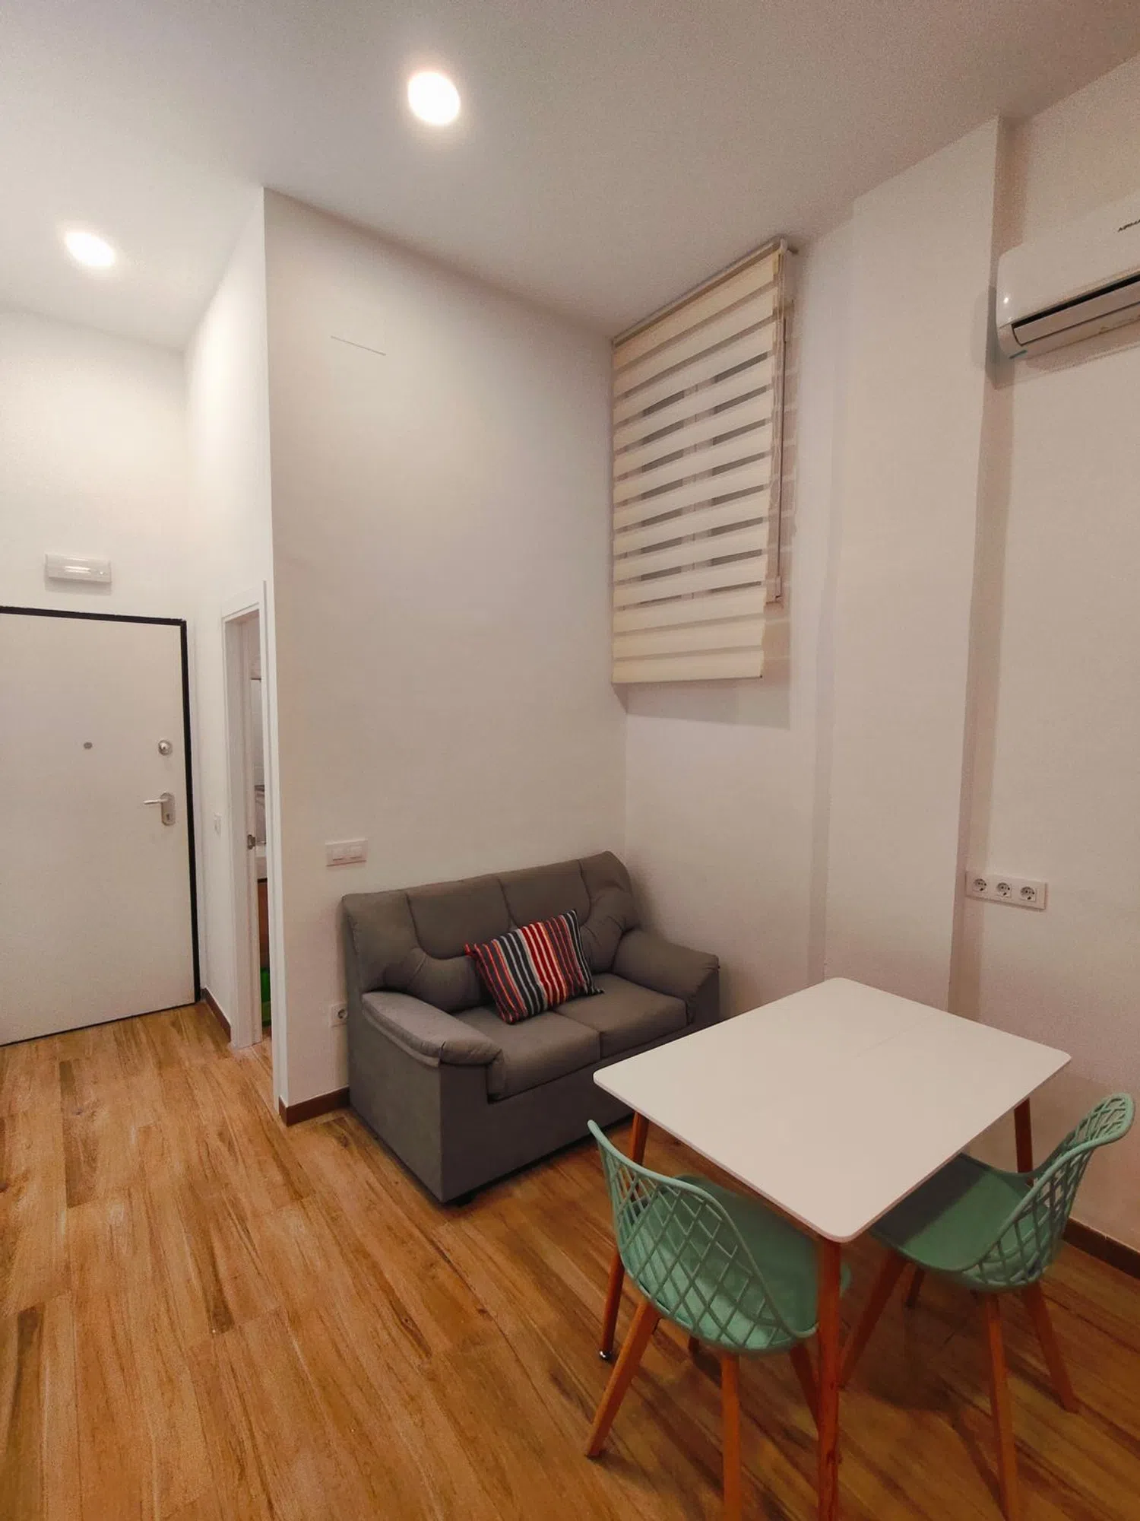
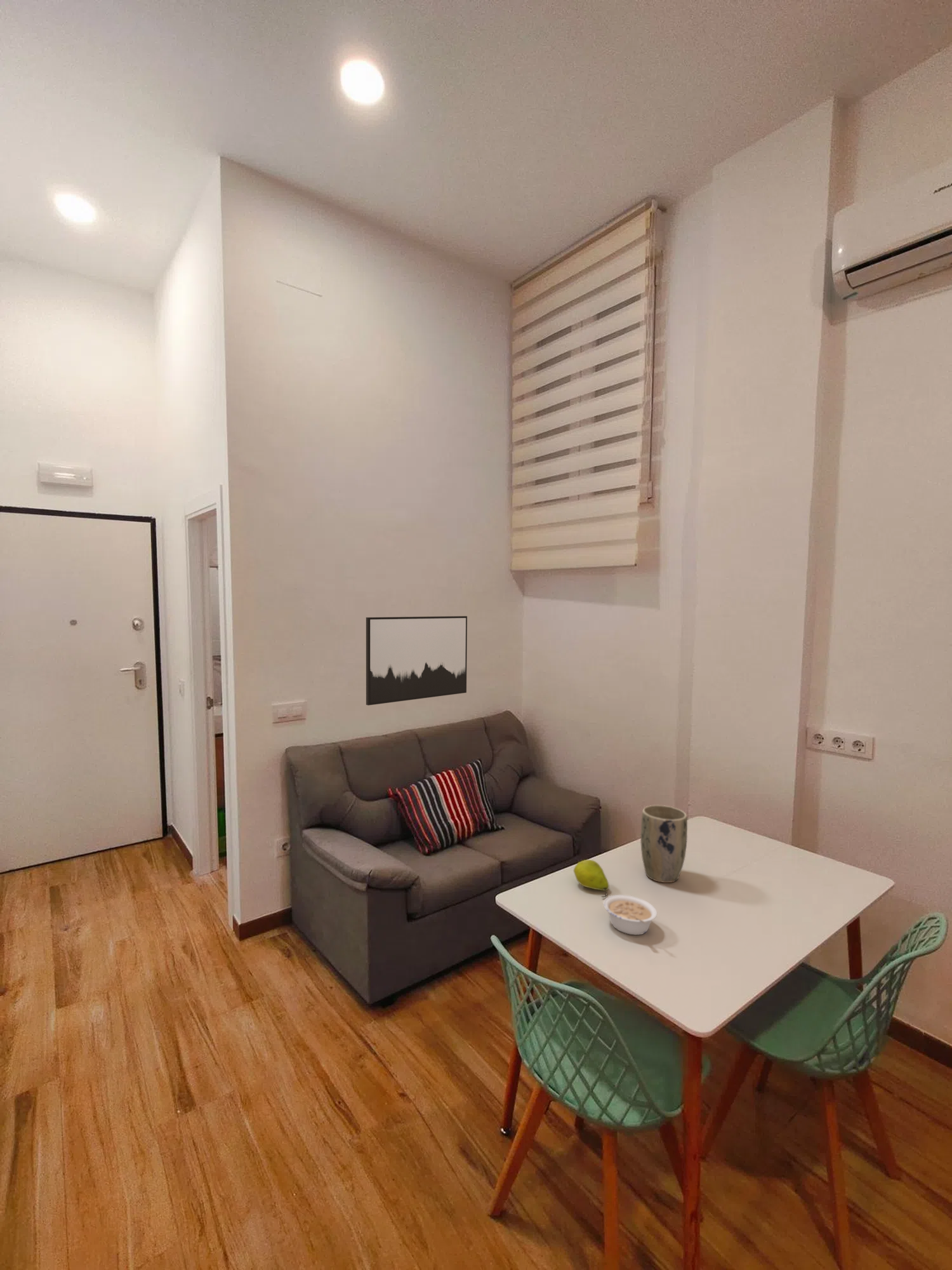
+ fruit (593, 876)
+ wall art (420, 657)
+ plant pot (663, 844)
+ legume (631, 915)
